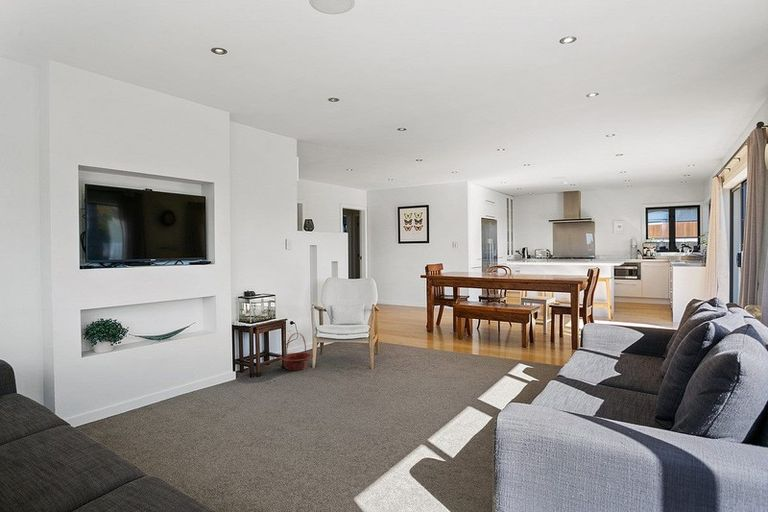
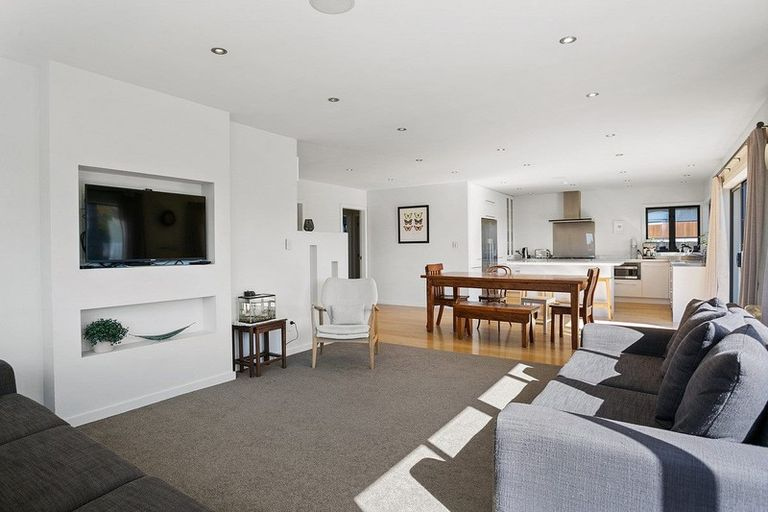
- basket (296, 353)
